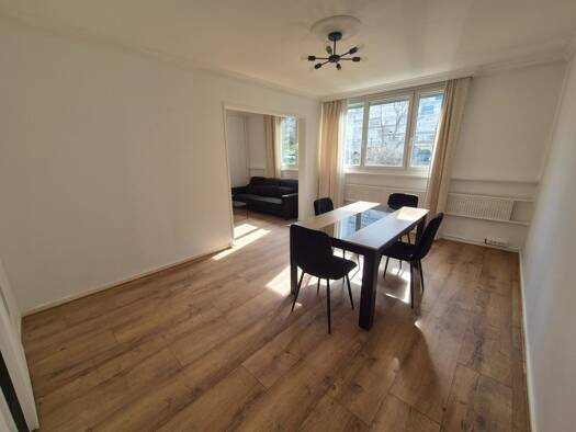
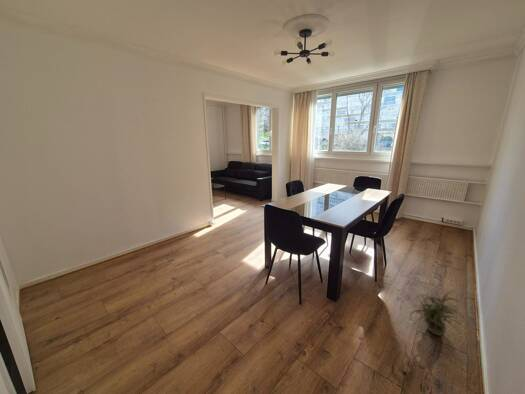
+ potted plant (439, 313)
